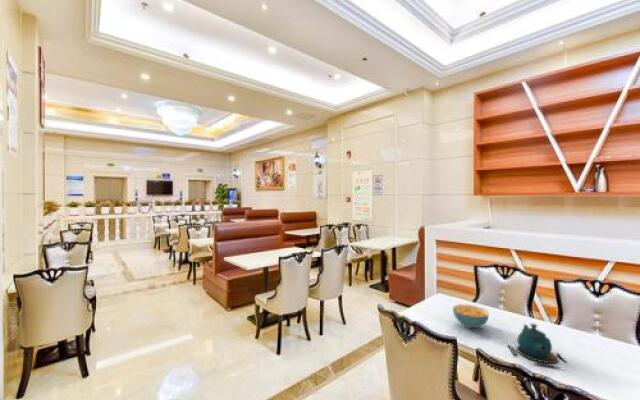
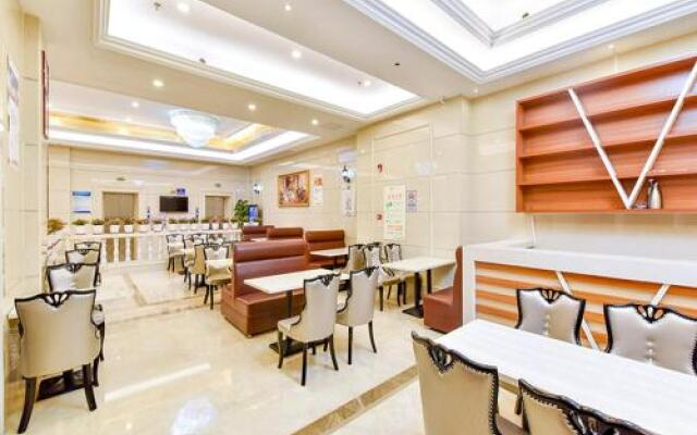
- teapot (535, 338)
- cereal bowl (470, 318)
